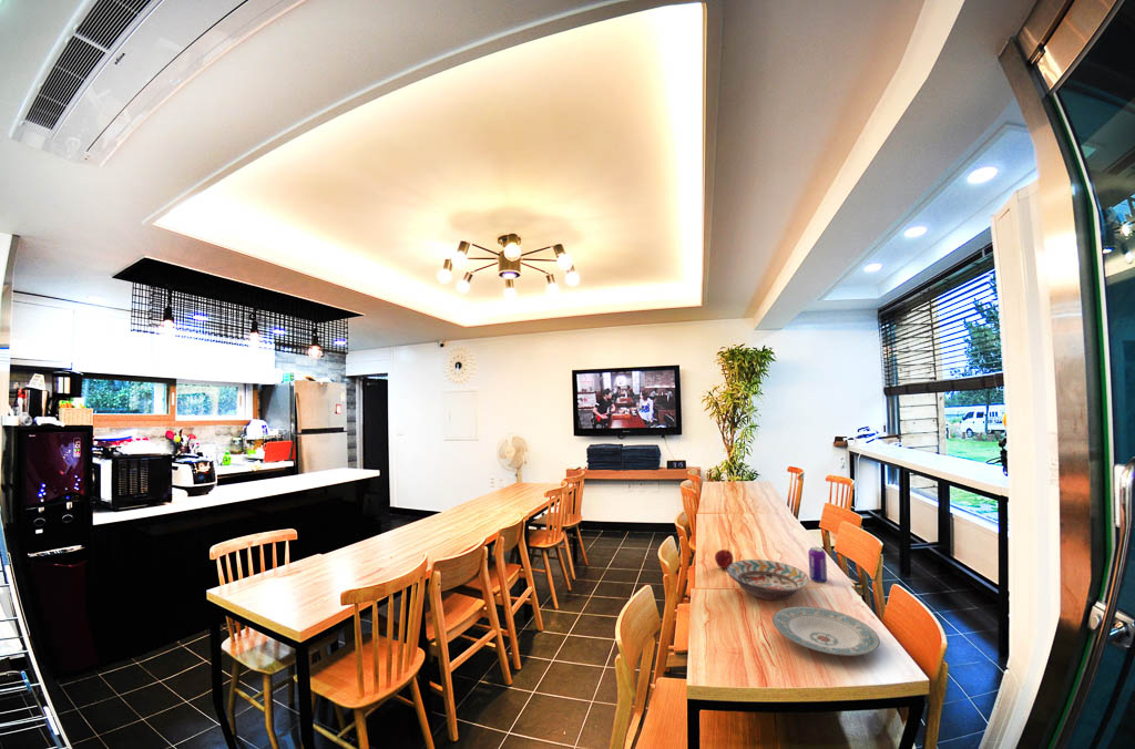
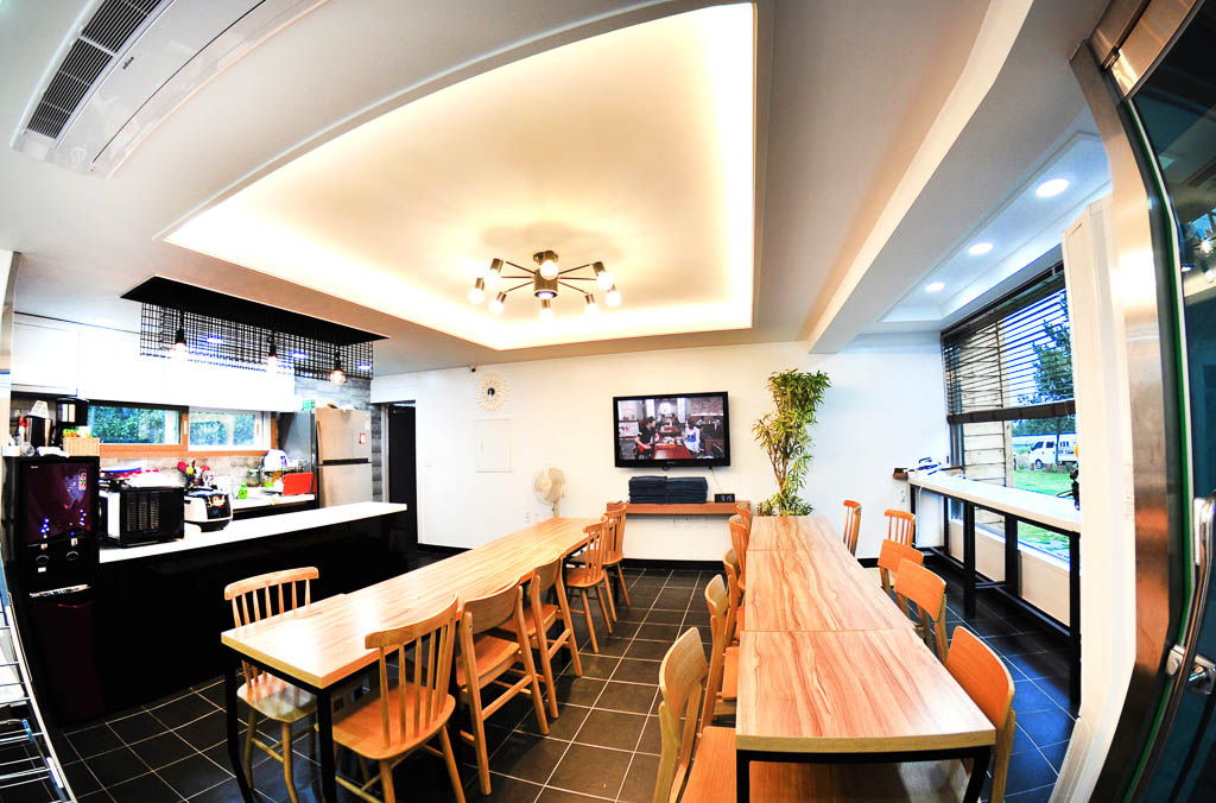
- beverage can (817, 564)
- peach (724, 558)
- decorative bowl (767, 583)
- plate (824, 634)
